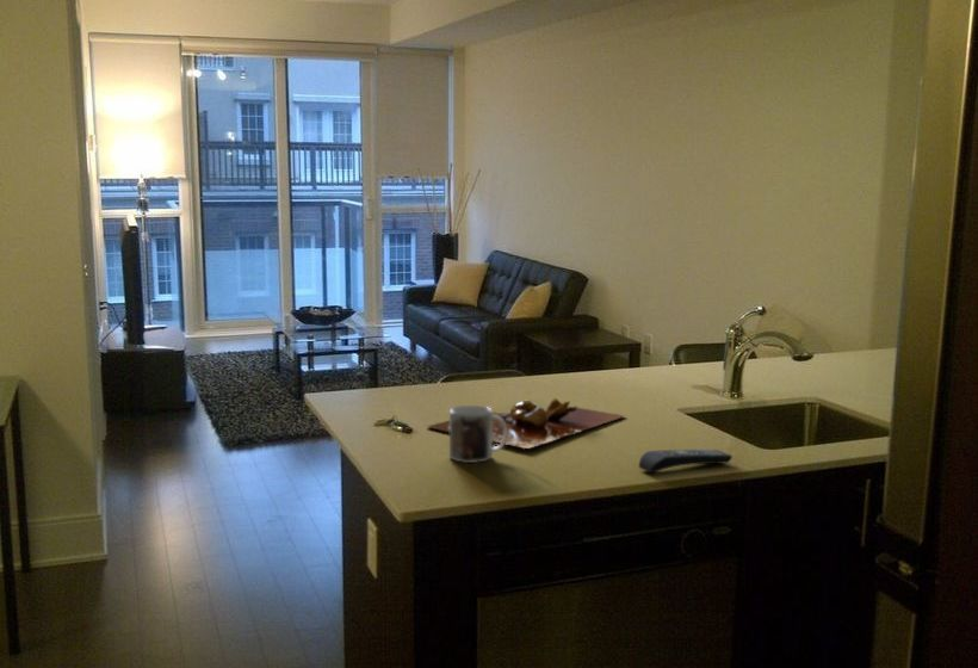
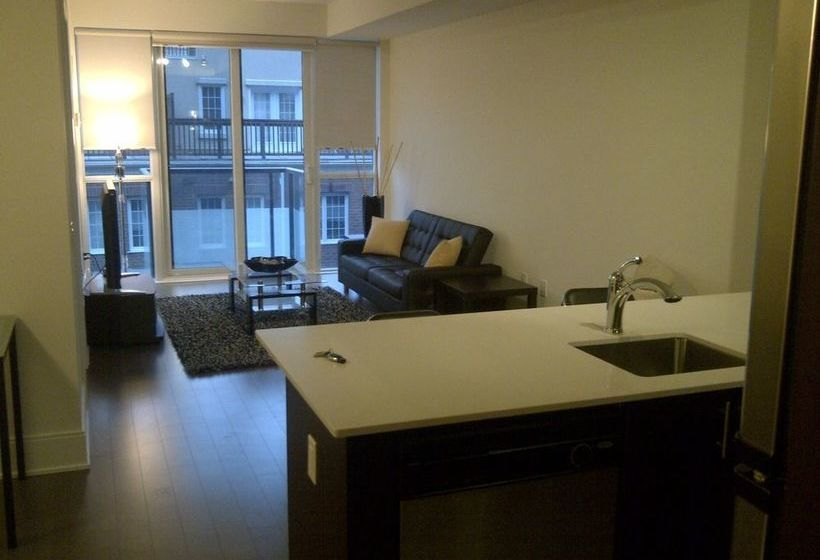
- cutting board (528, 410)
- remote control (685, 458)
- mug (475, 433)
